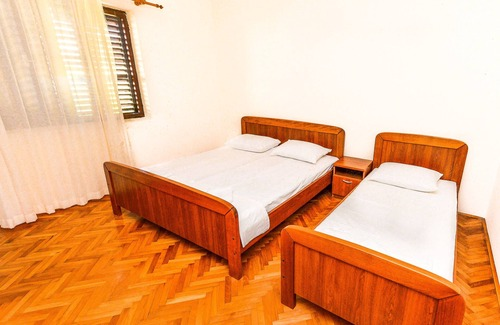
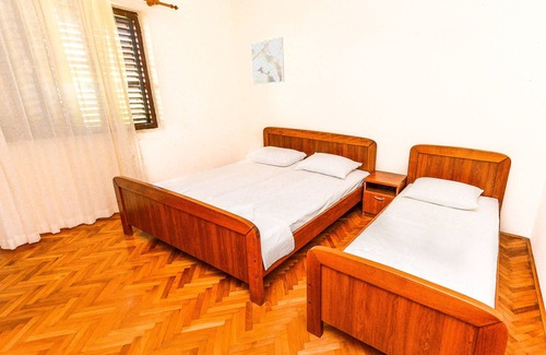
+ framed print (266, 62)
